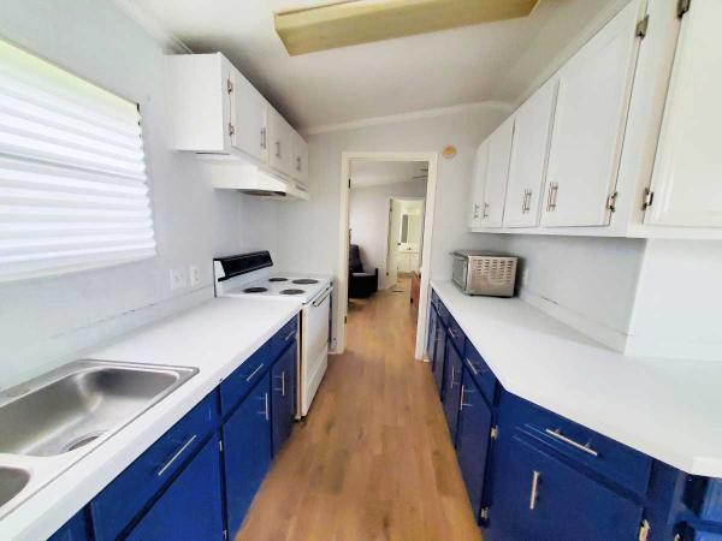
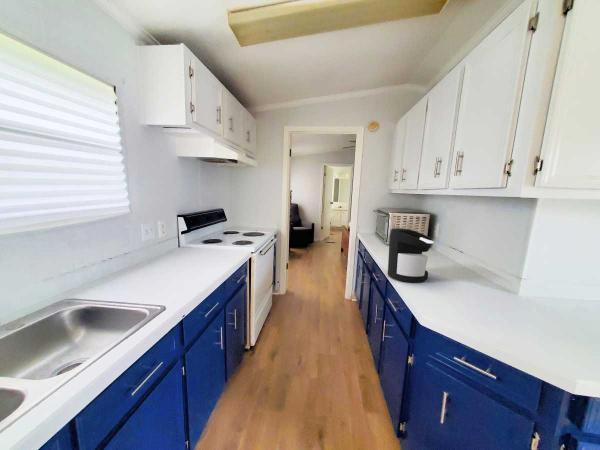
+ coffee maker (411, 253)
